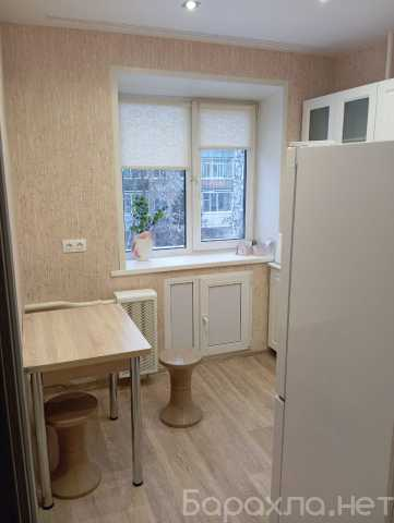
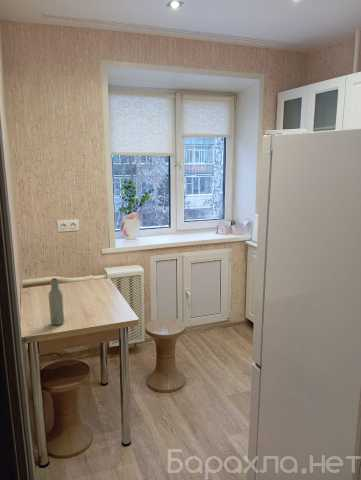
+ bottle (55, 301)
